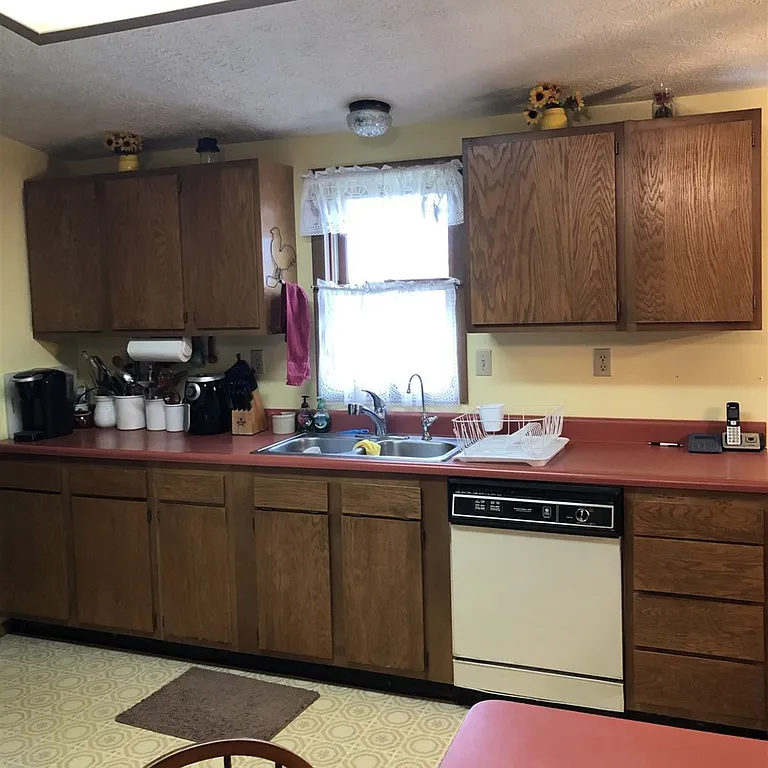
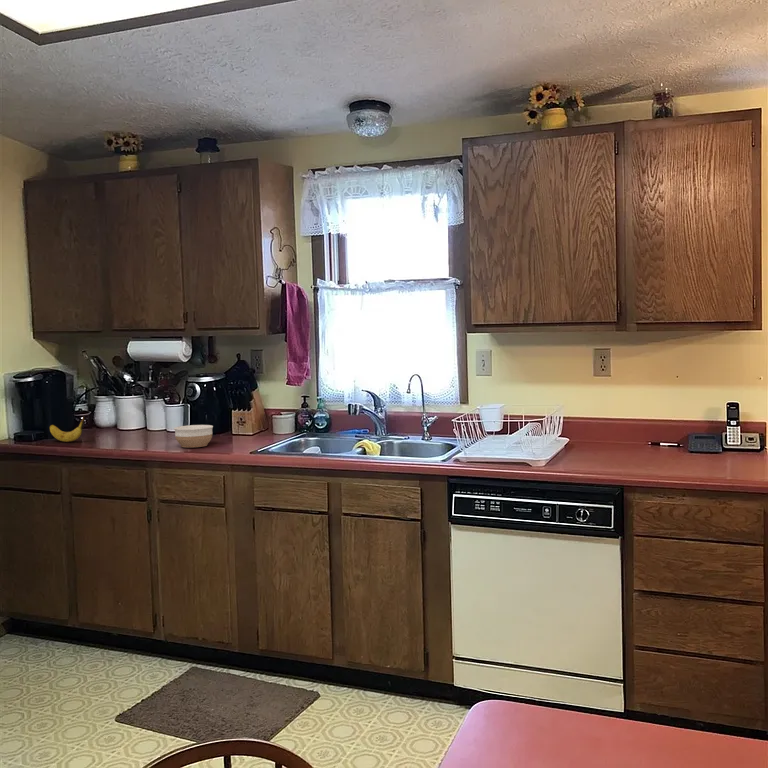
+ banana (66, 432)
+ bowl (194, 436)
